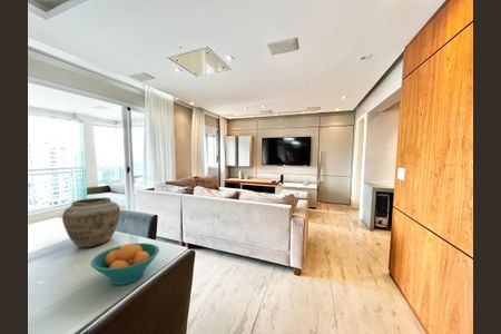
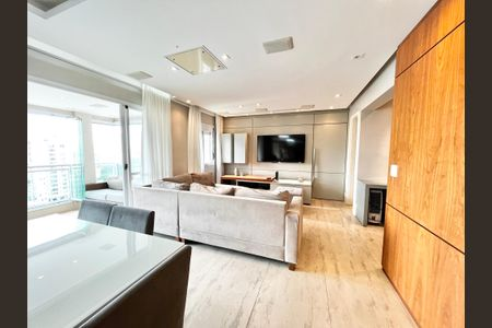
- fruit bowl (127, 261)
- vase (92, 220)
